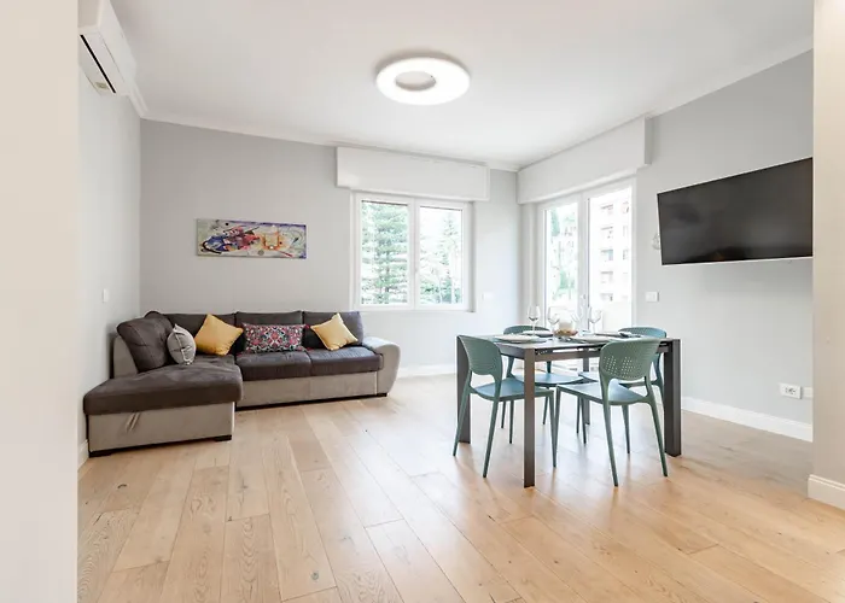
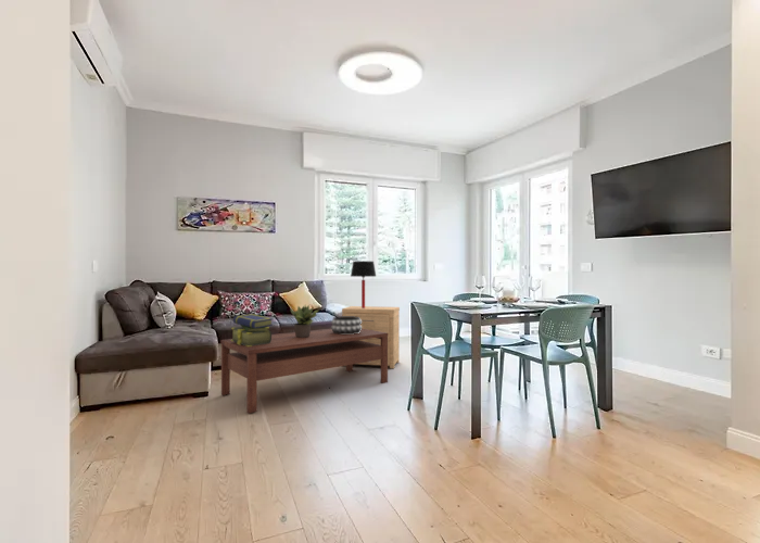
+ table lamp (363, 285)
+ potted plant (303, 319)
+ coffee table (308, 362)
+ decorative bowl (346, 325)
+ side table (372, 338)
+ stack of books (253, 329)
